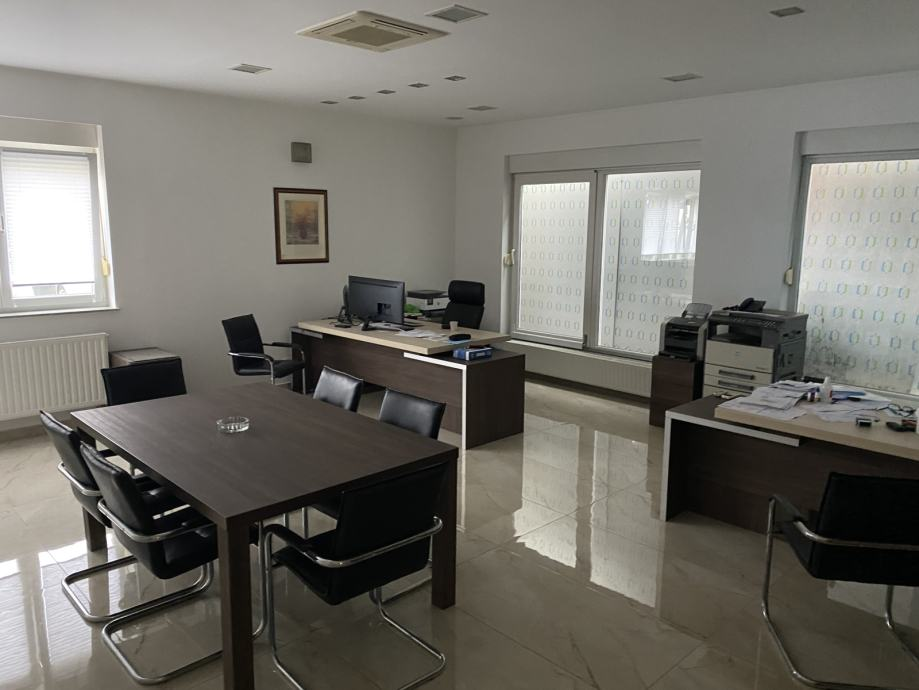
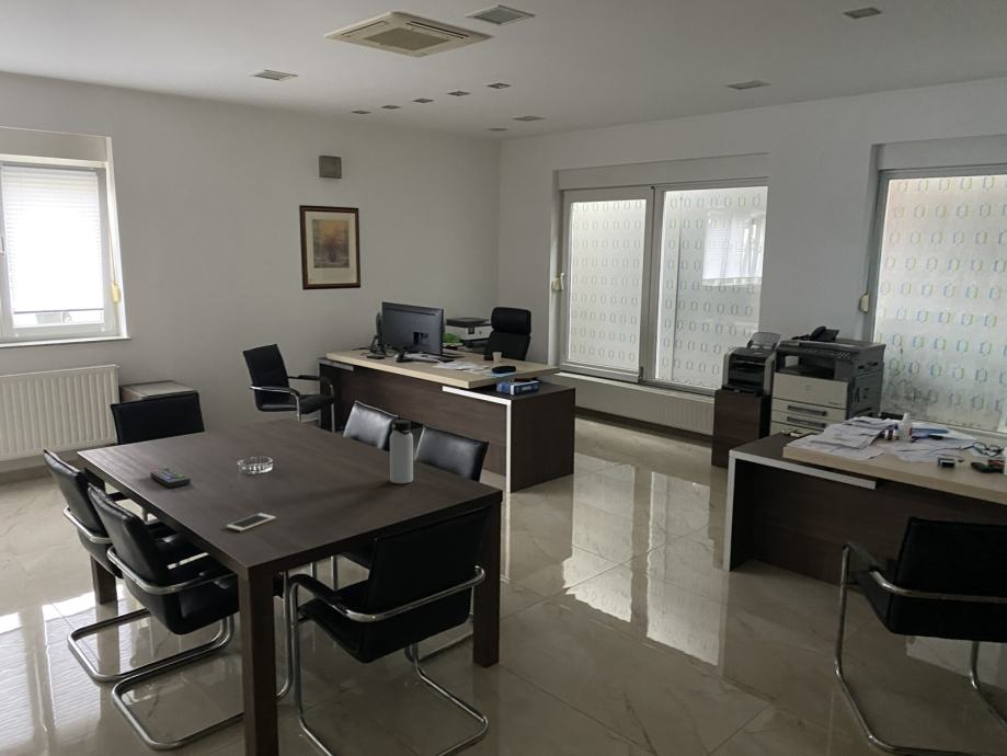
+ water bottle (401, 450)
+ remote control (170, 477)
+ cell phone (251, 522)
